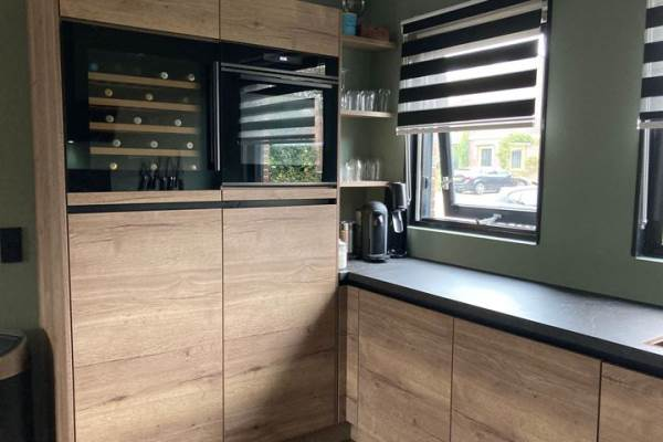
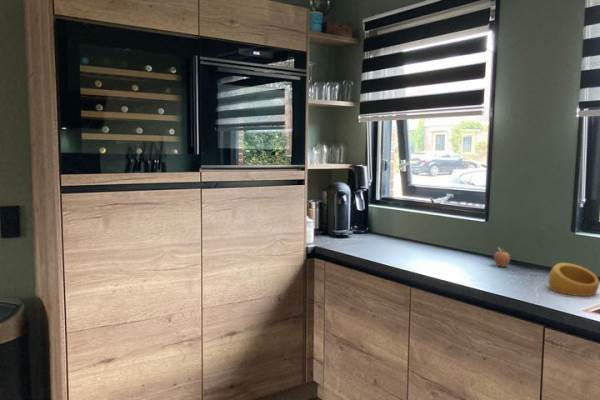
+ fruit (501, 257)
+ ring (573, 278)
